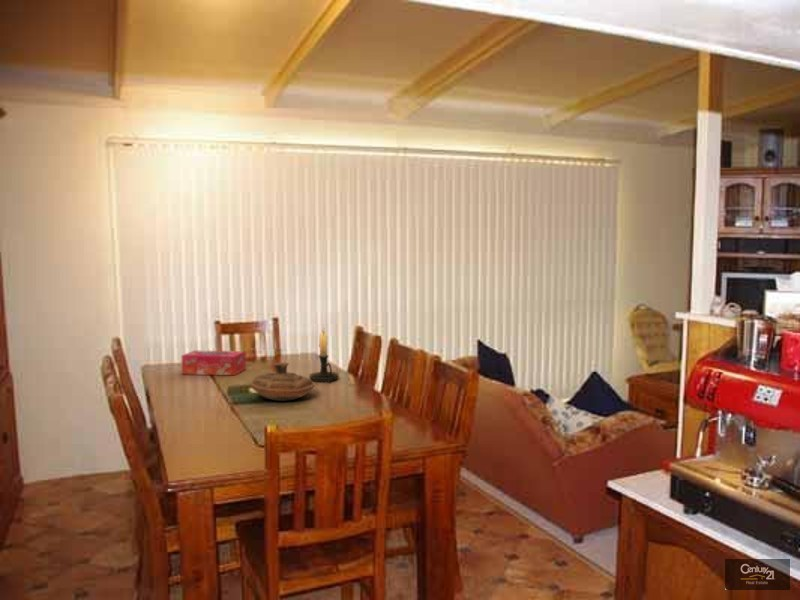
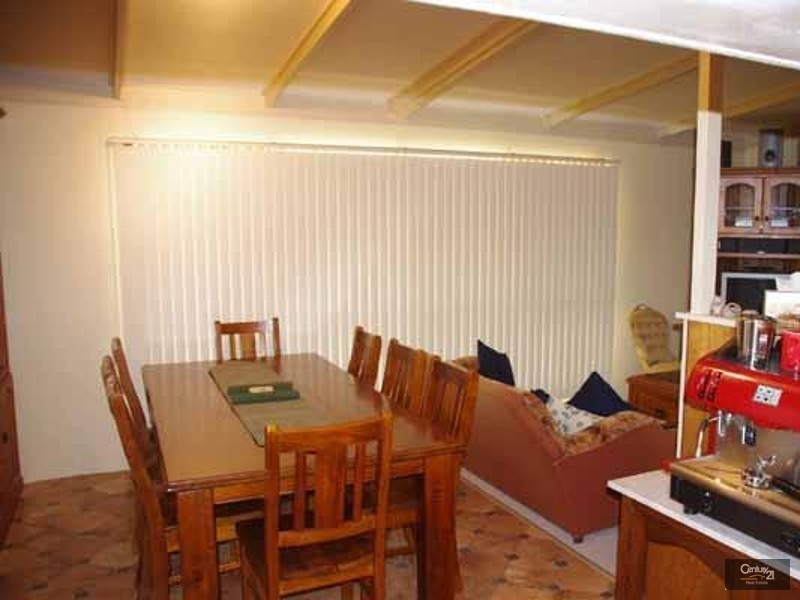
- candle holder (324, 352)
- tissue box (214, 362)
- decorative bowl (283, 381)
